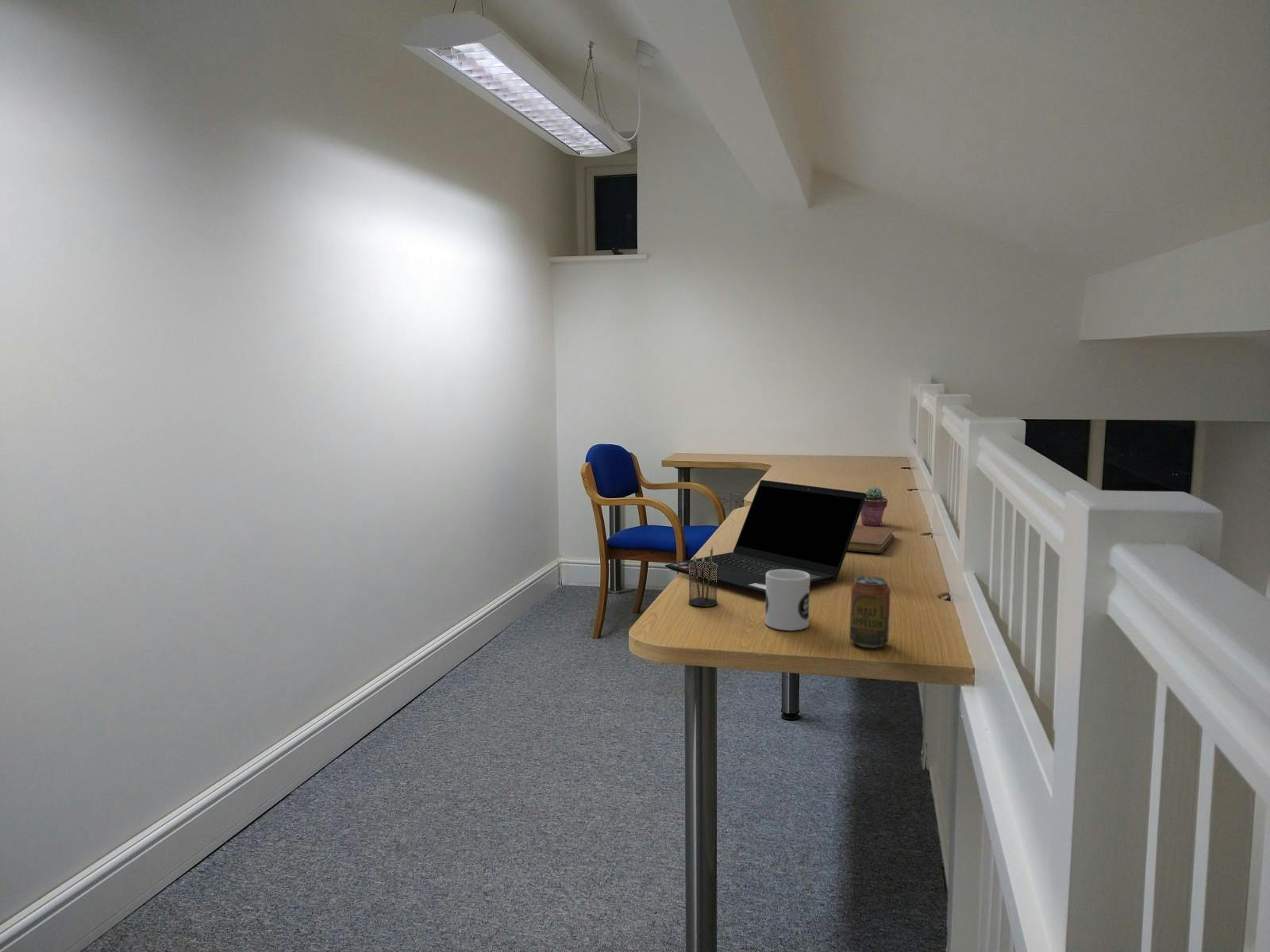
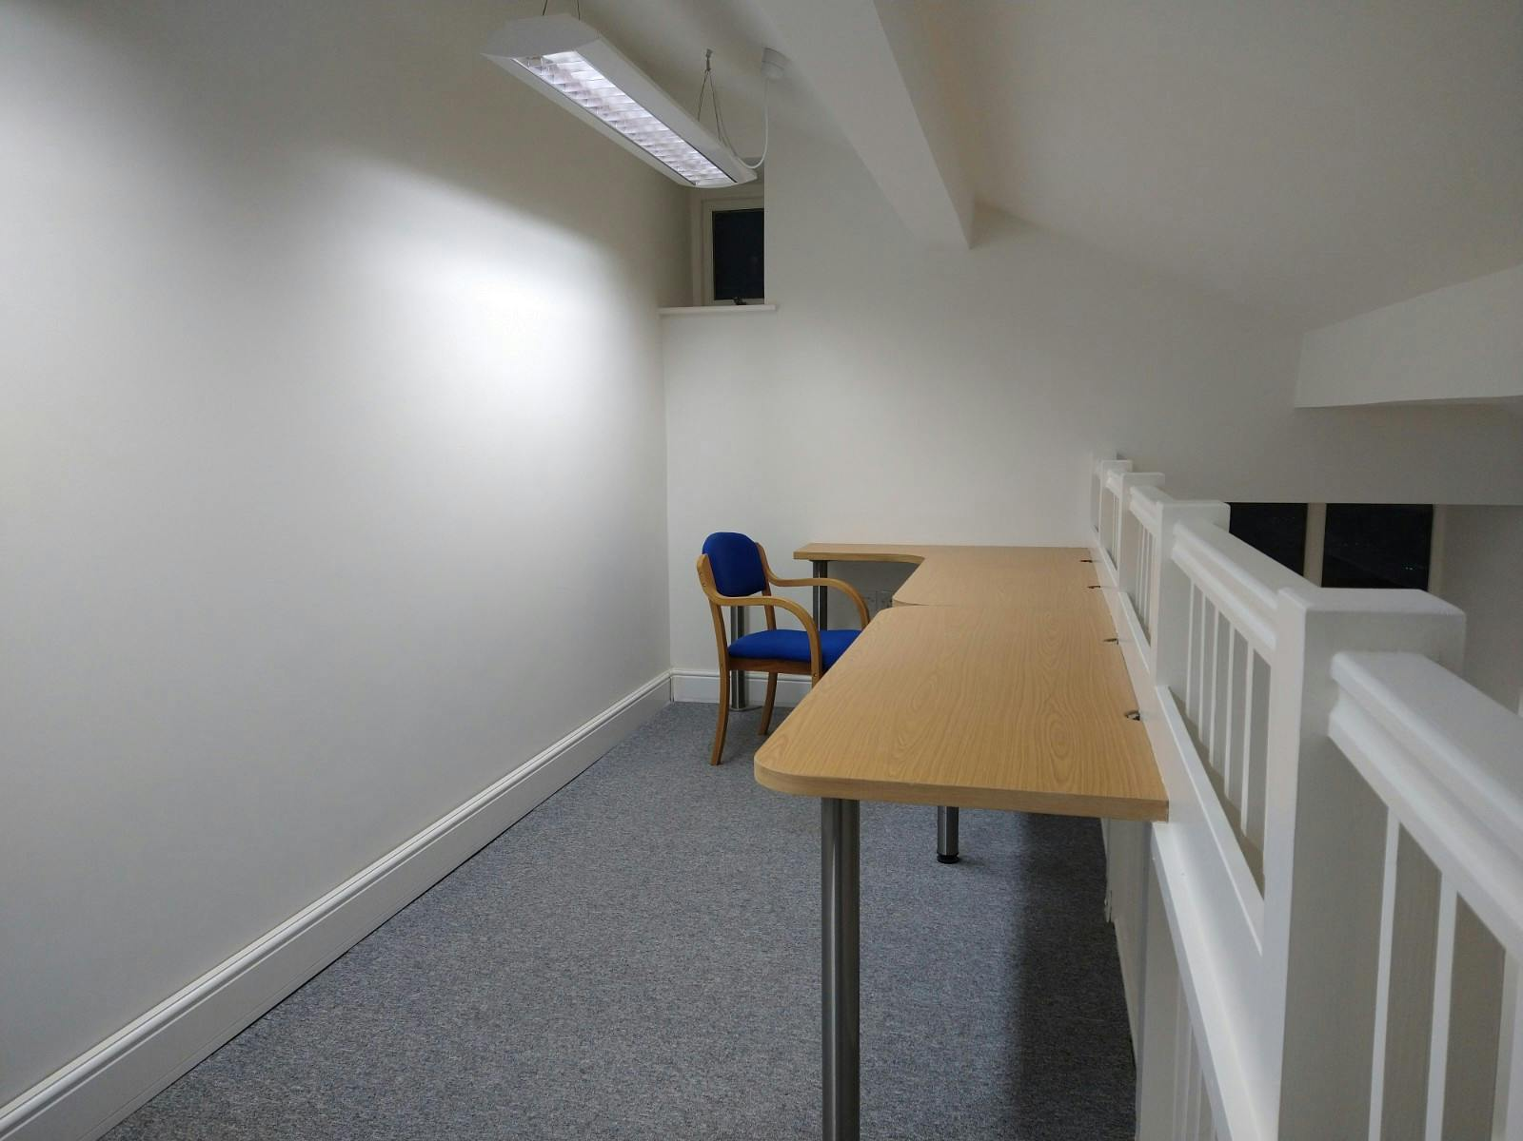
- beverage can (869, 611)
- potted succulent (872, 505)
- notebook (857, 537)
- laptop computer (764, 532)
- mug (790, 597)
- pencil holder (702, 575)
